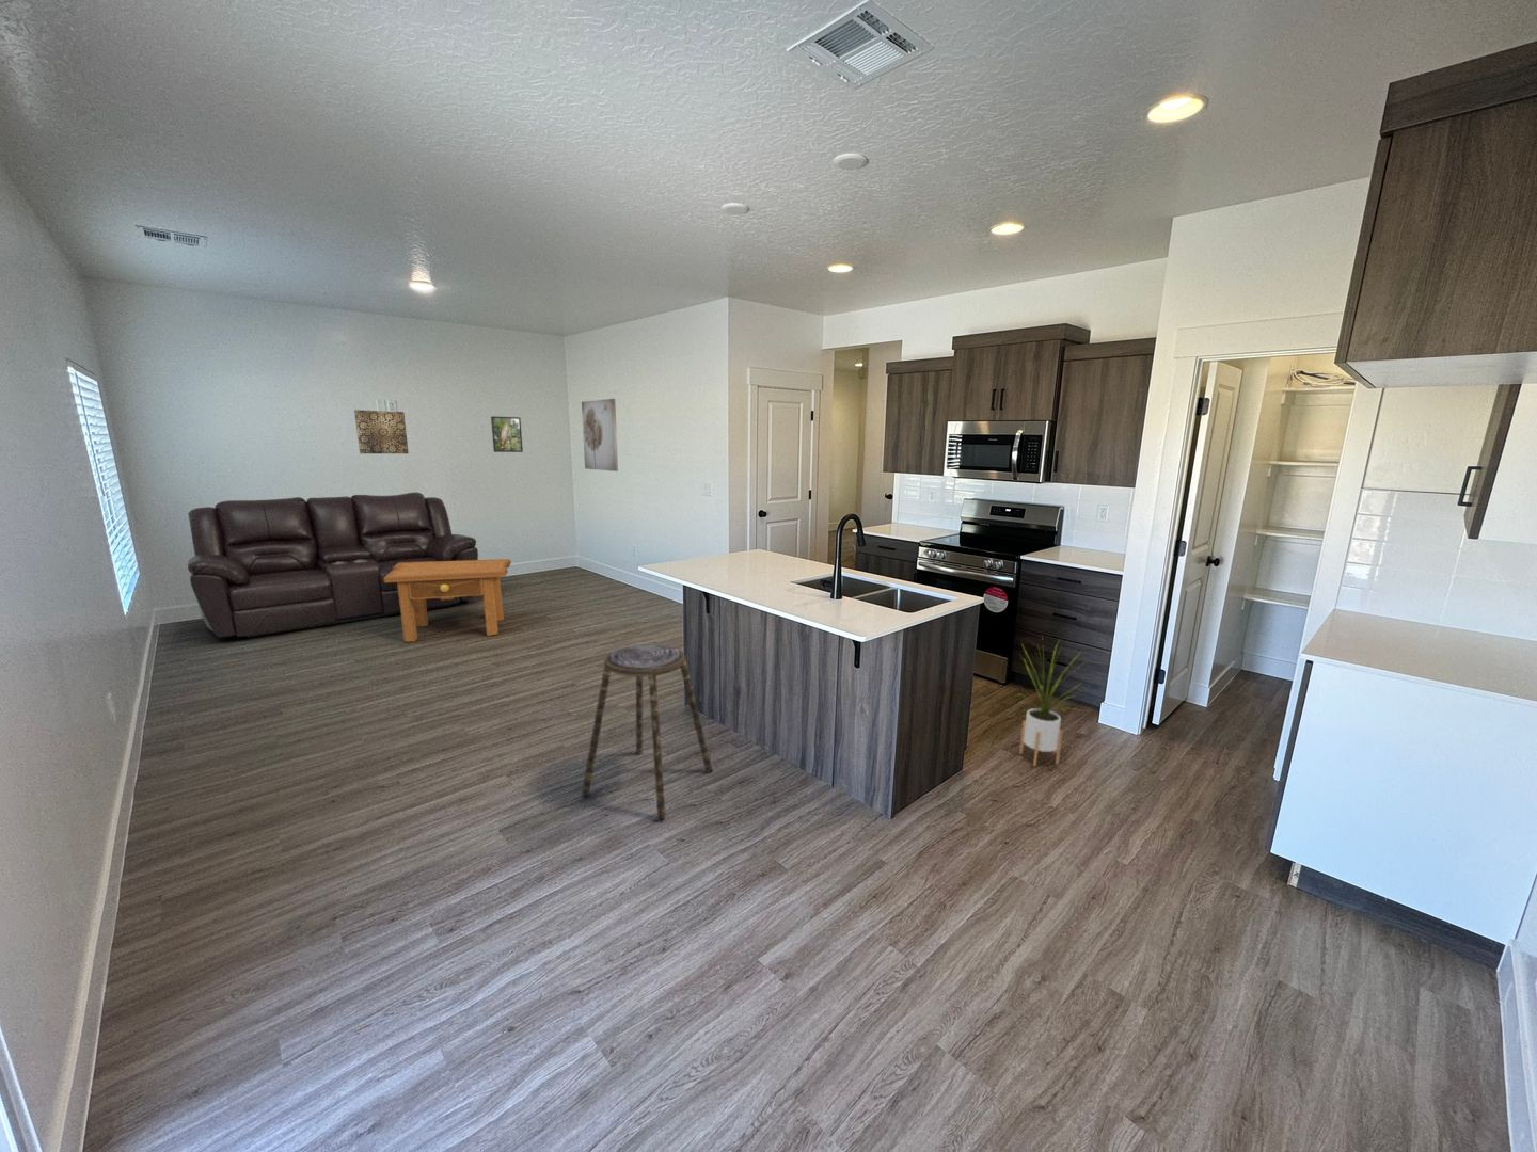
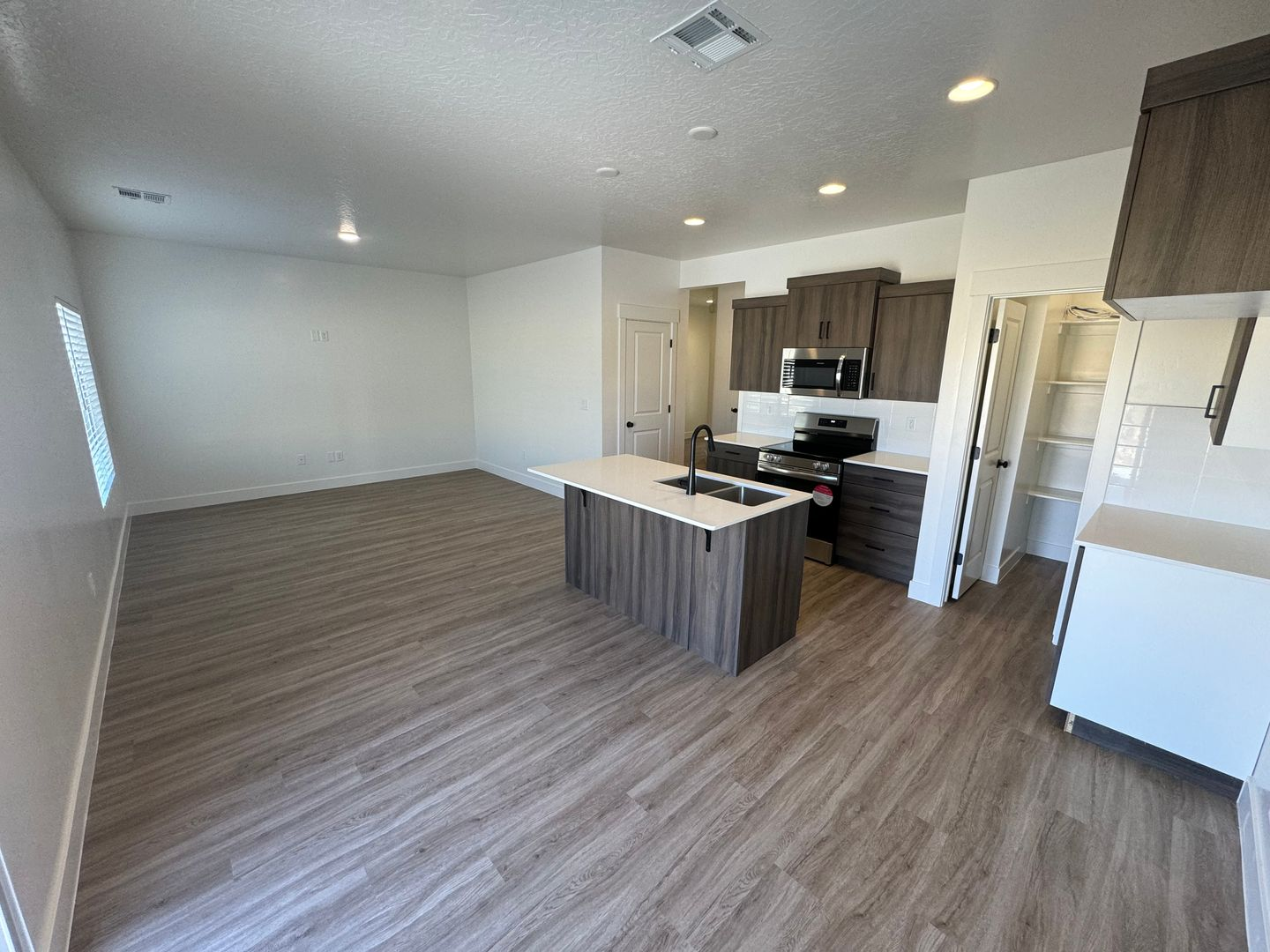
- sofa (344, 554)
- stool (651, 720)
- wall art (599, 436)
- wall art (382, 432)
- house plant (1046, 702)
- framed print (507, 434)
- side table (453, 599)
